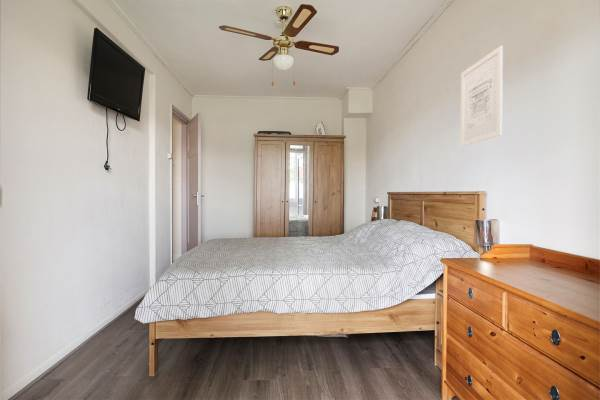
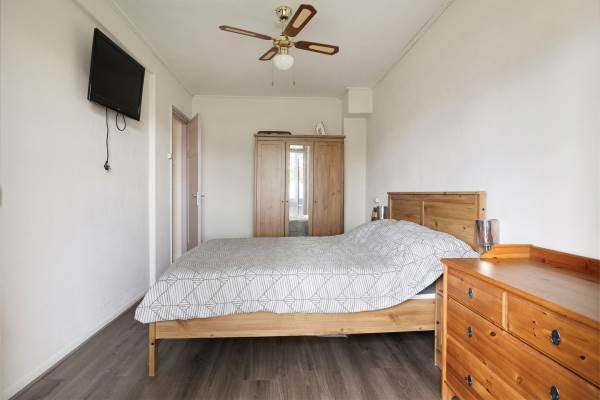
- wall art (479, 101)
